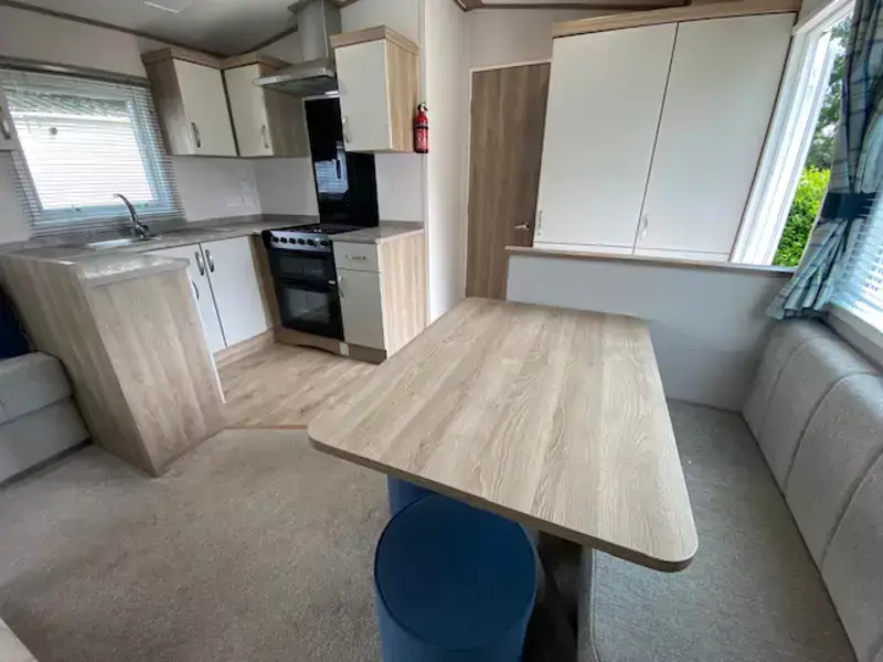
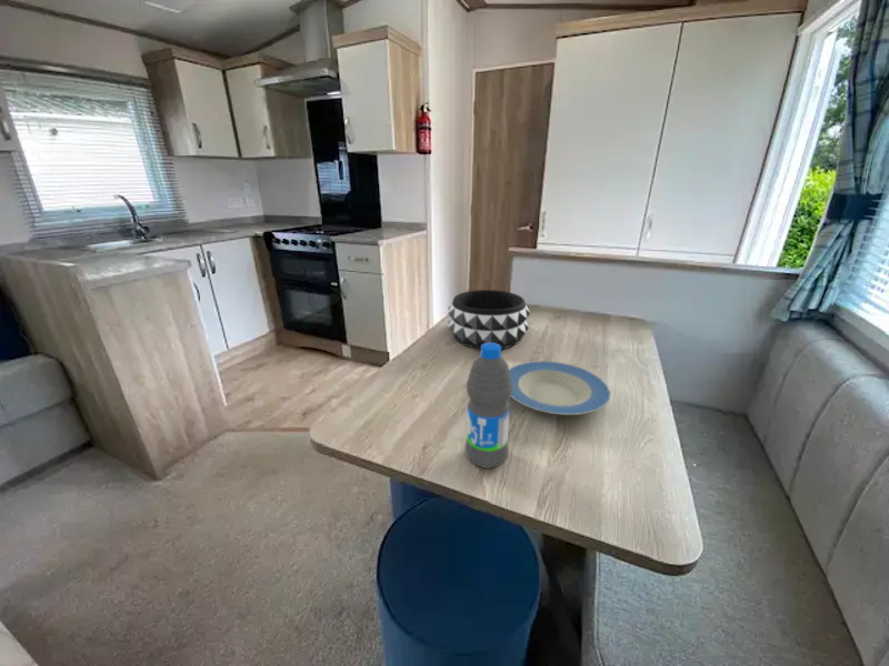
+ decorative bowl (488, 317)
+ water bottle (488, 404)
+ plate (553, 390)
